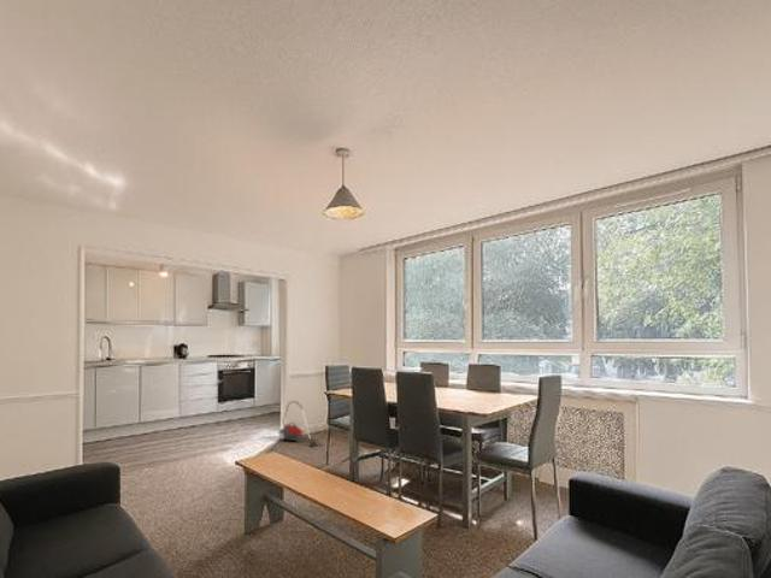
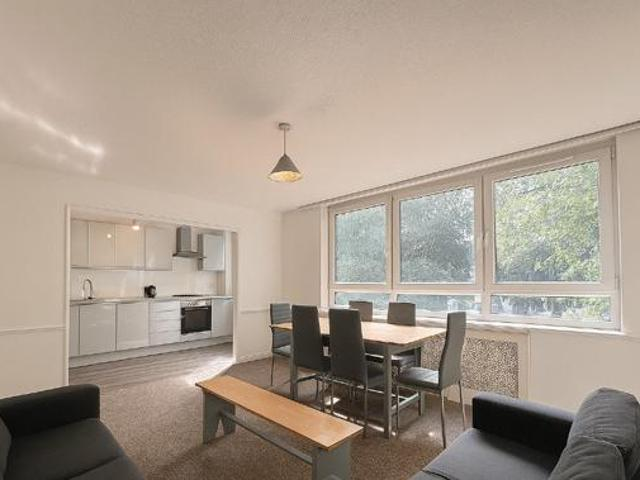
- vacuum cleaner (293, 423)
